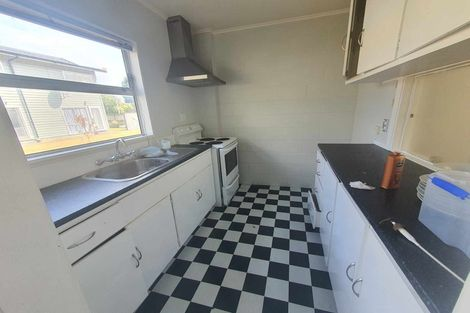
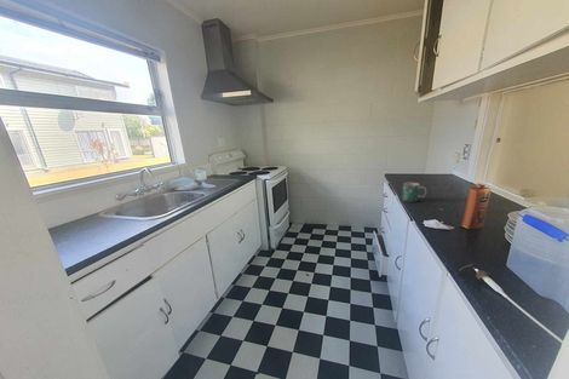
+ mug (414, 191)
